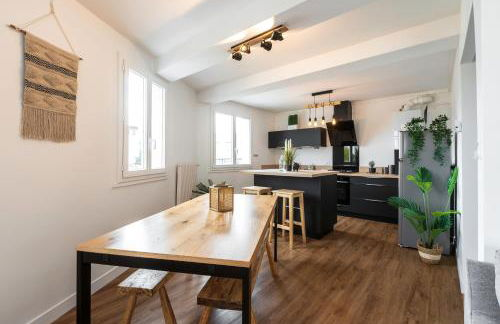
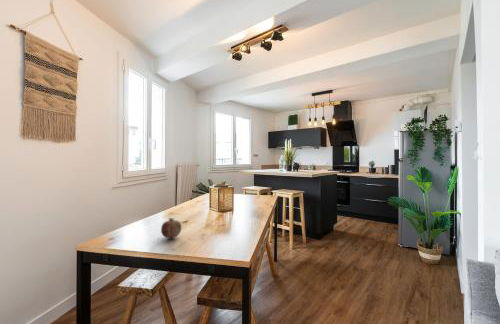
+ fruit (171, 227)
